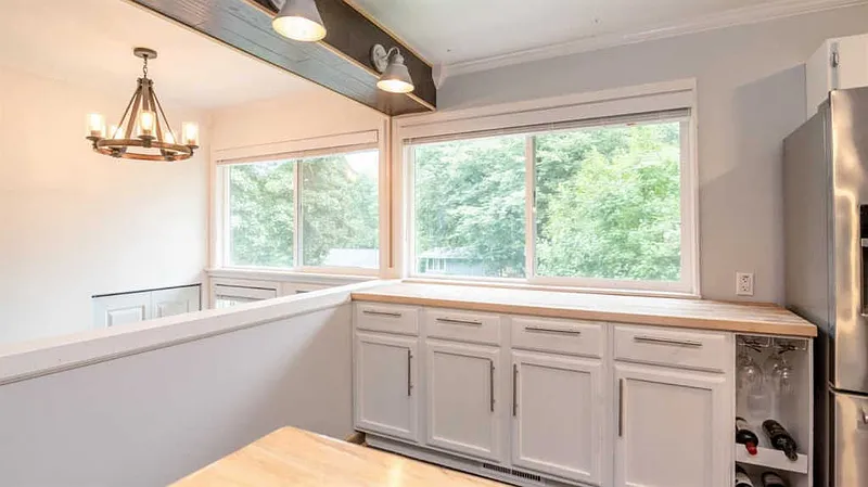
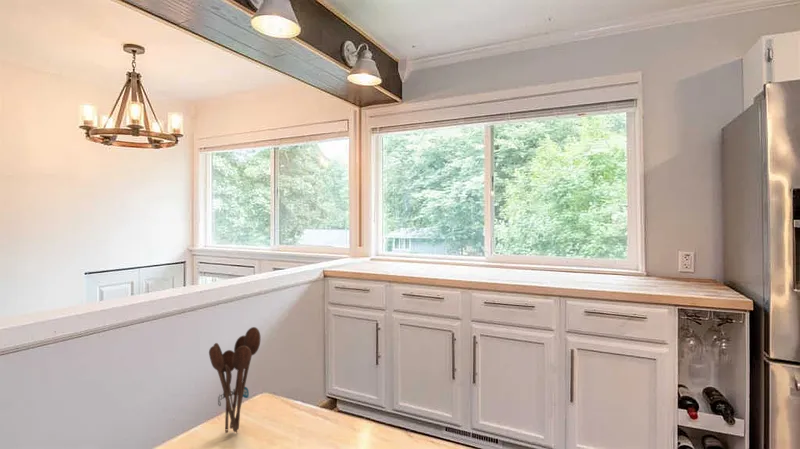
+ utensil holder (236, 380)
